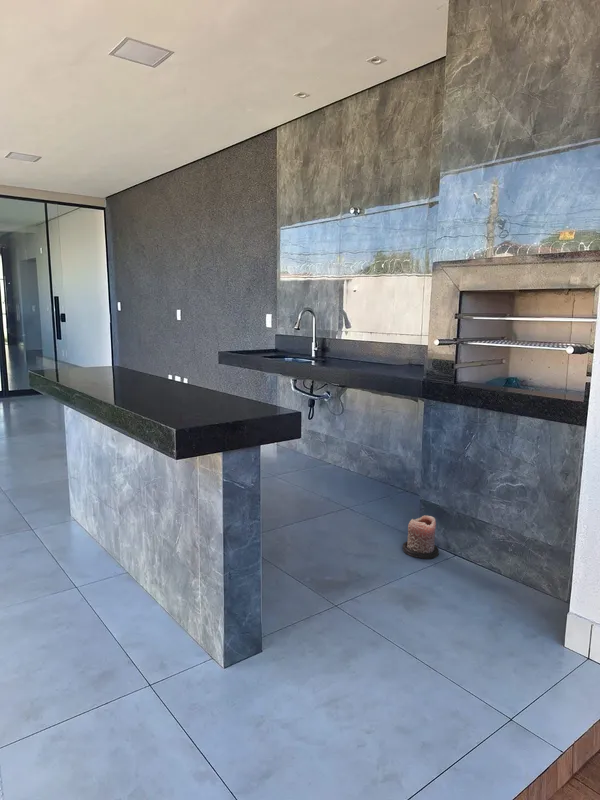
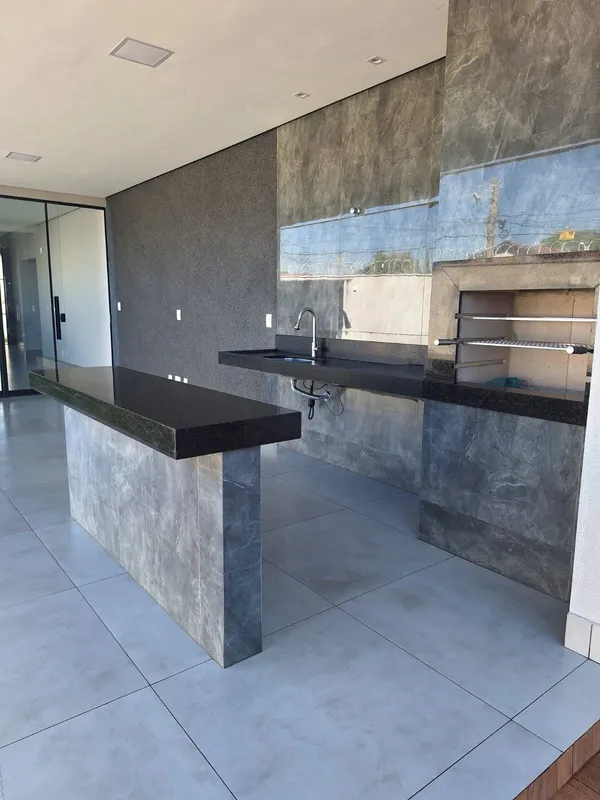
- candle (421, 534)
